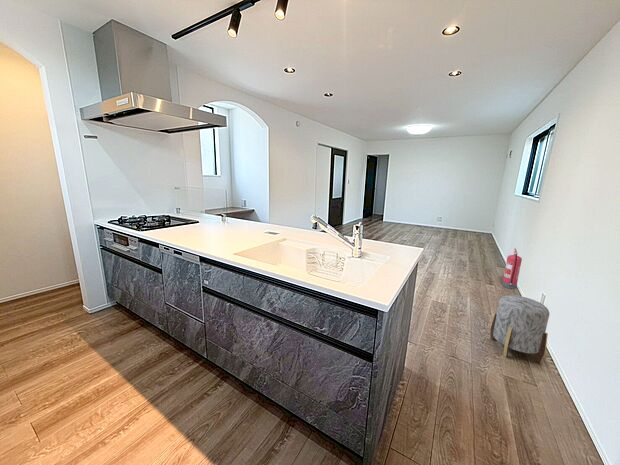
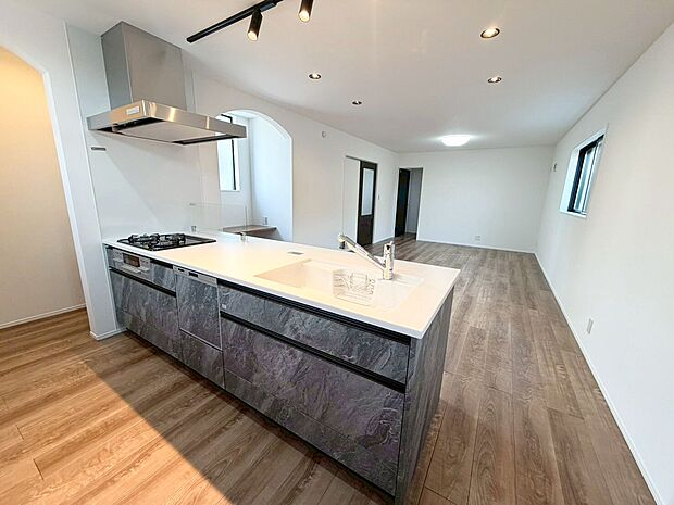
- fire extinguisher (512, 268)
- stool (519, 325)
